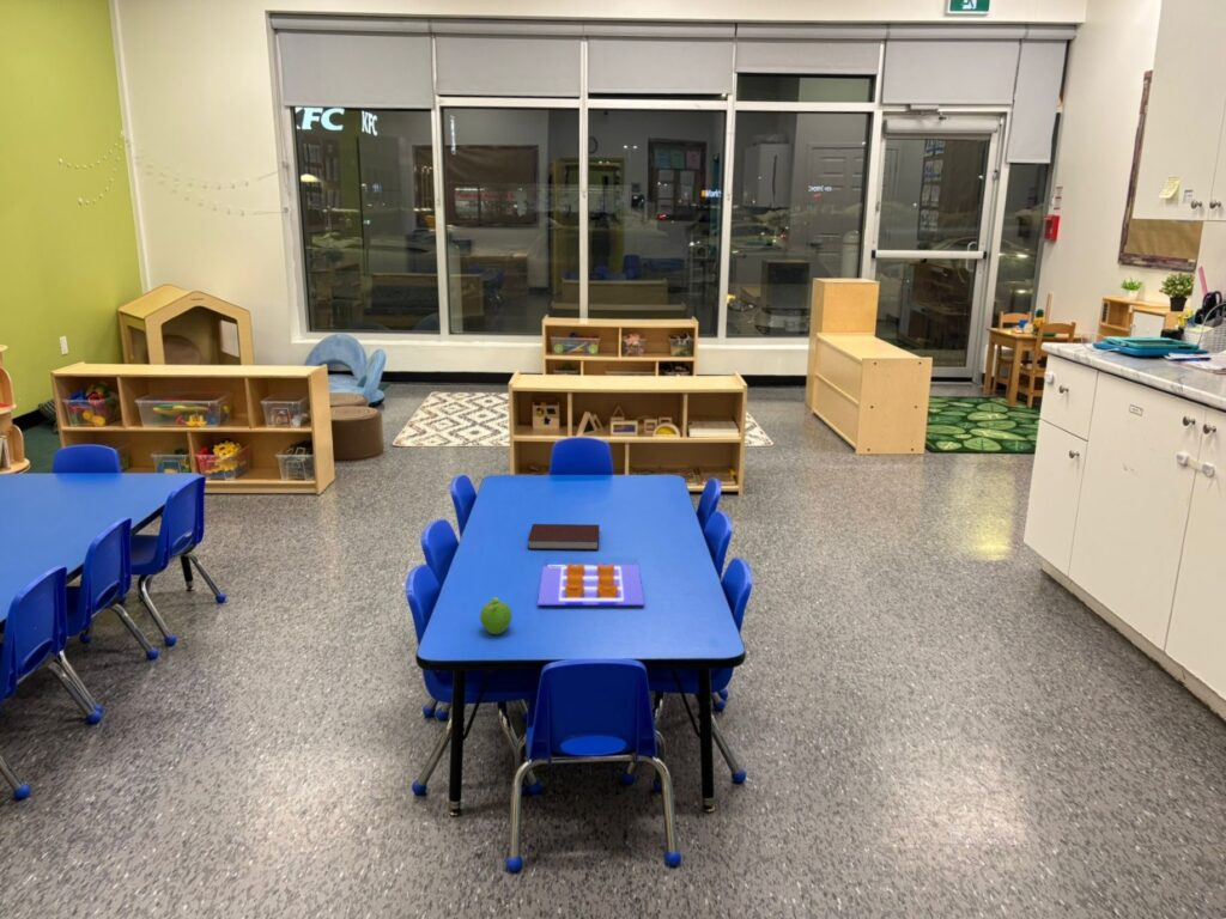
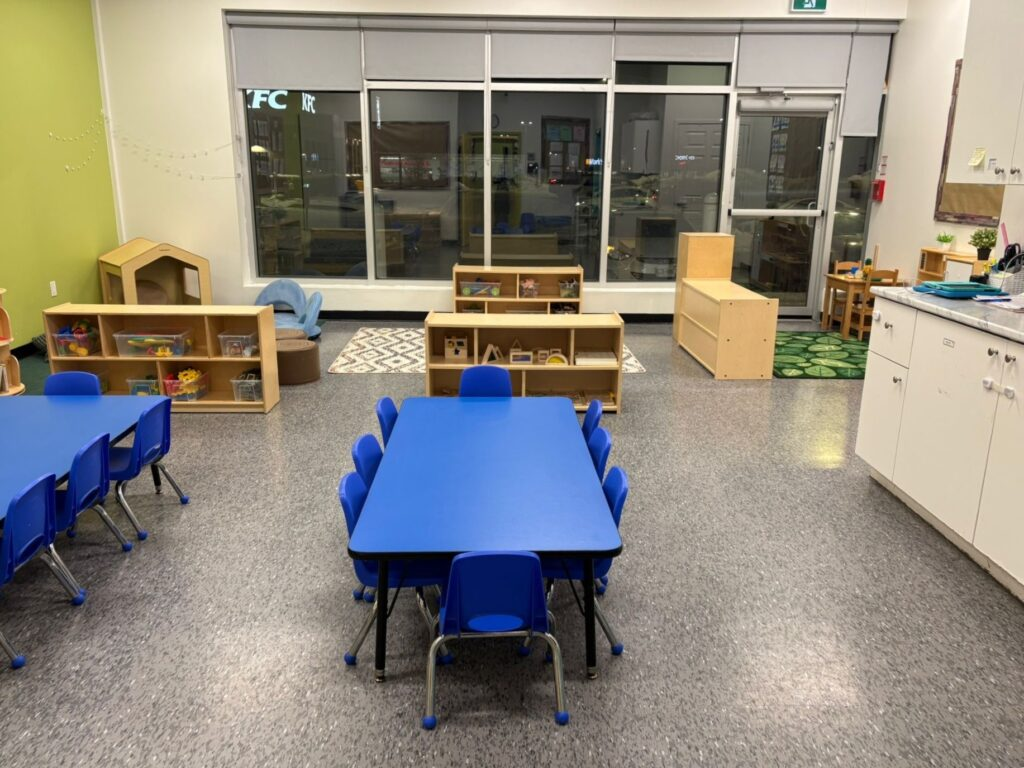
- notebook (564, 536)
- poster (590, 574)
- fruit (496, 615)
